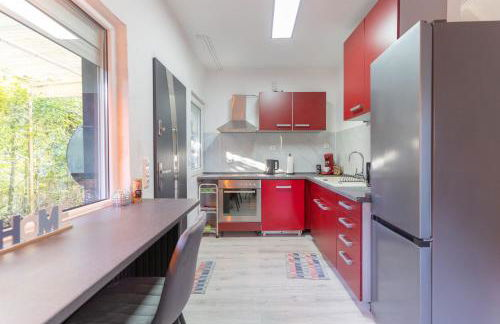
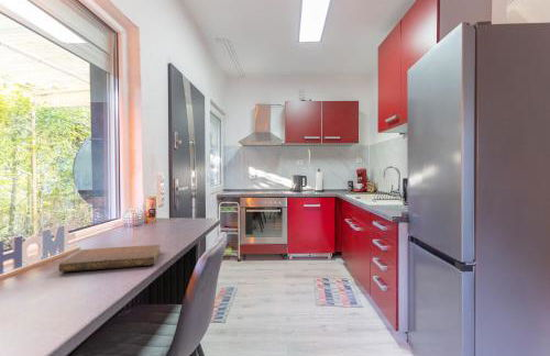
+ notebook (116, 256)
